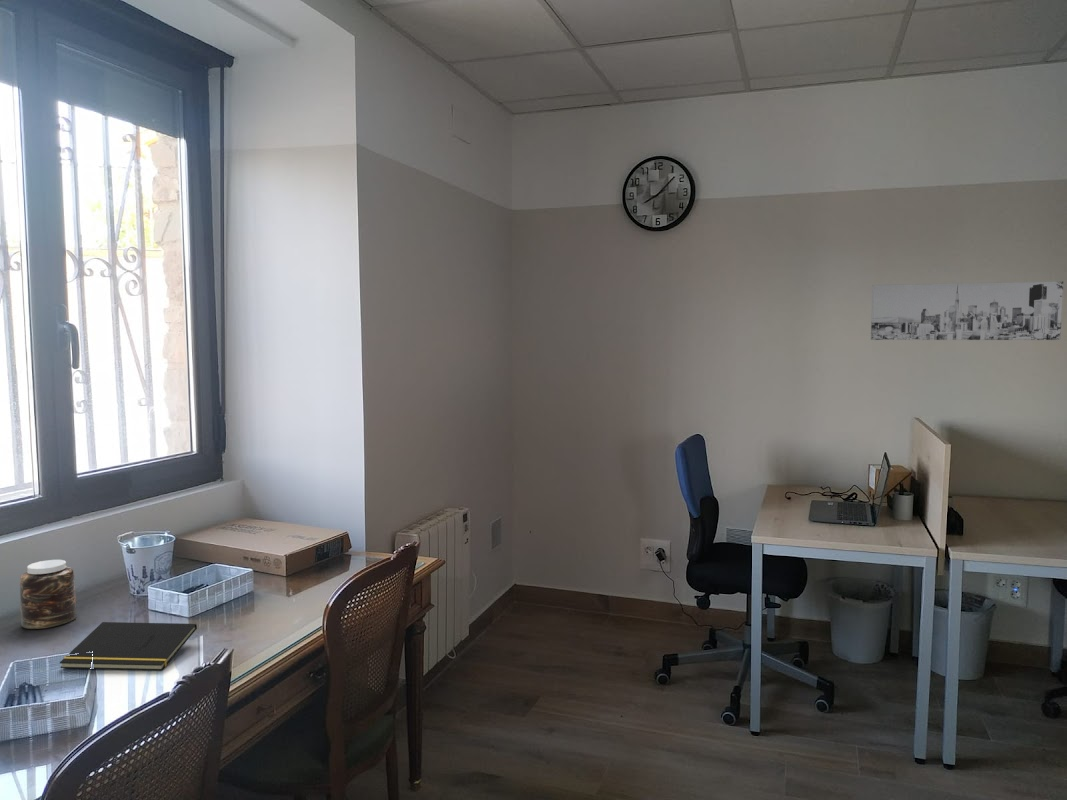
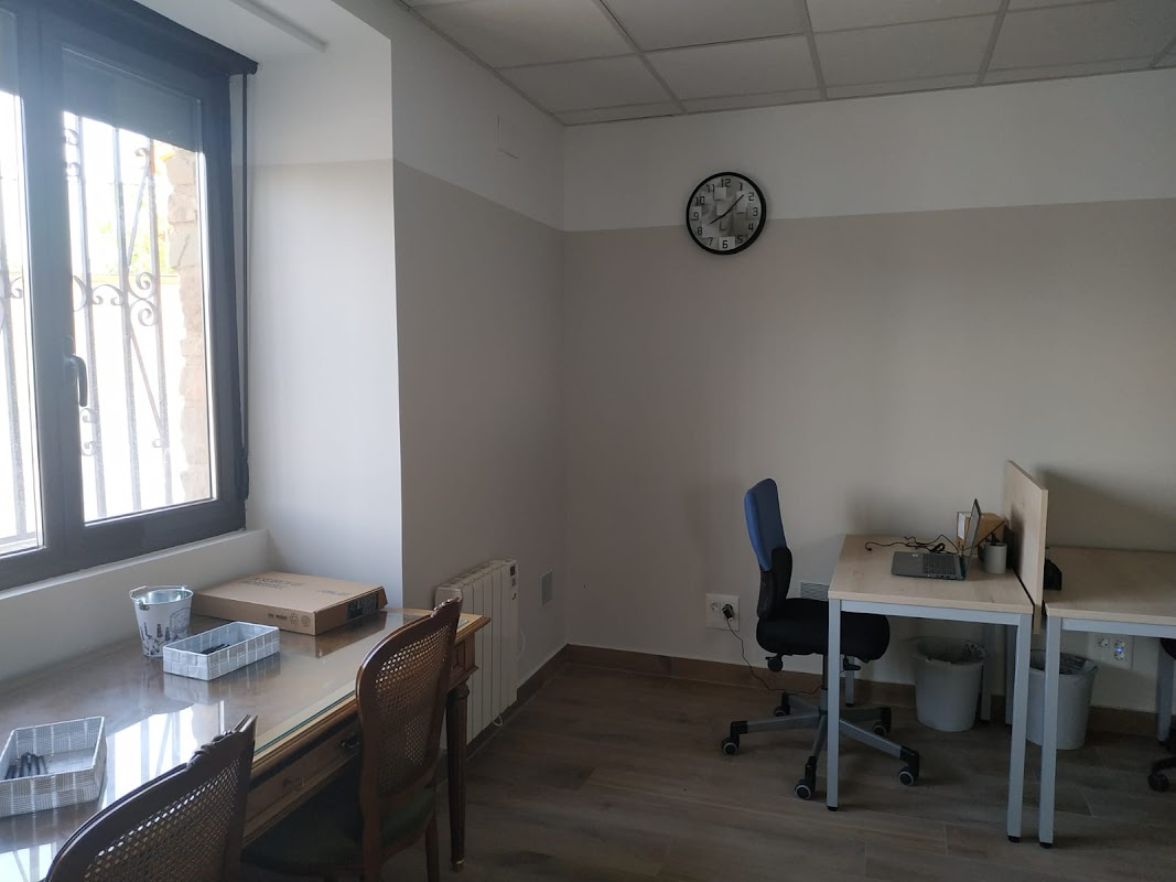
- wall art (963, 311)
- jar (48, 592)
- notepad (131, 644)
